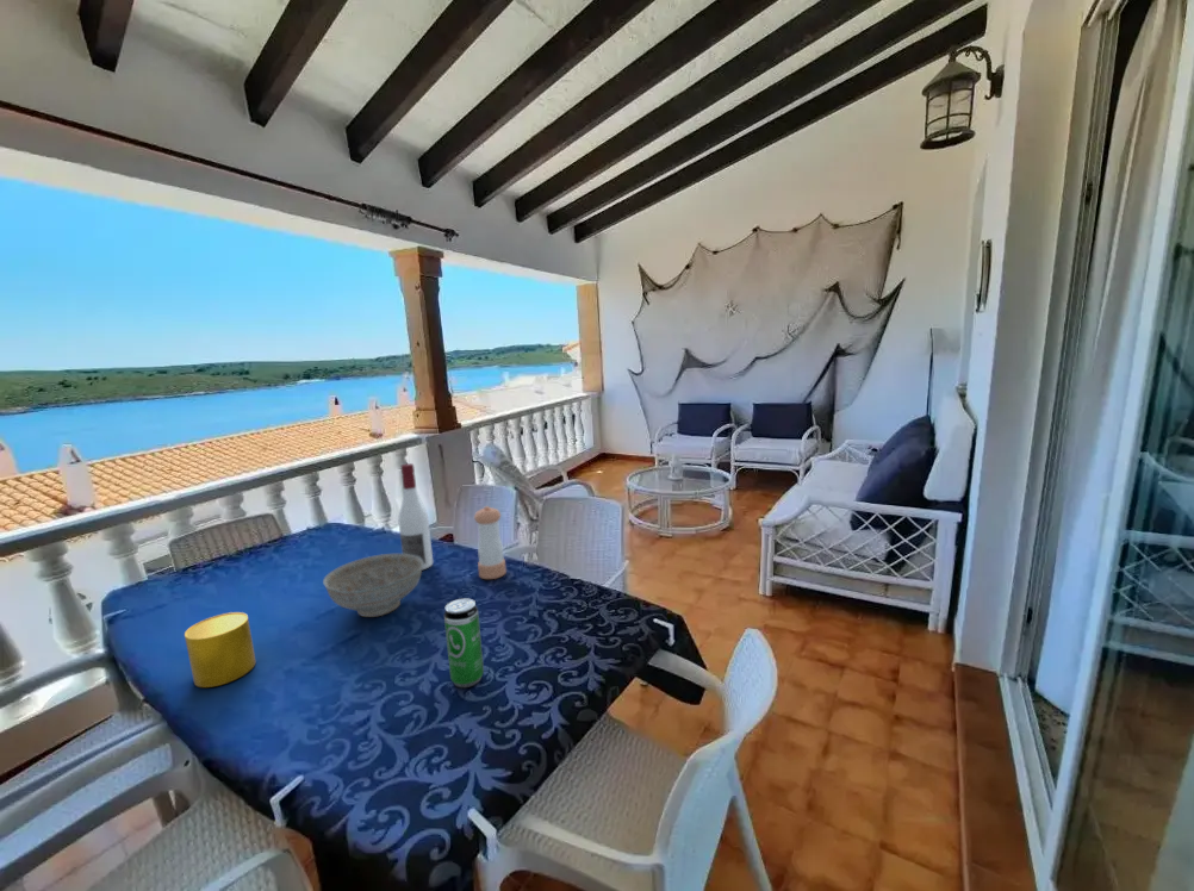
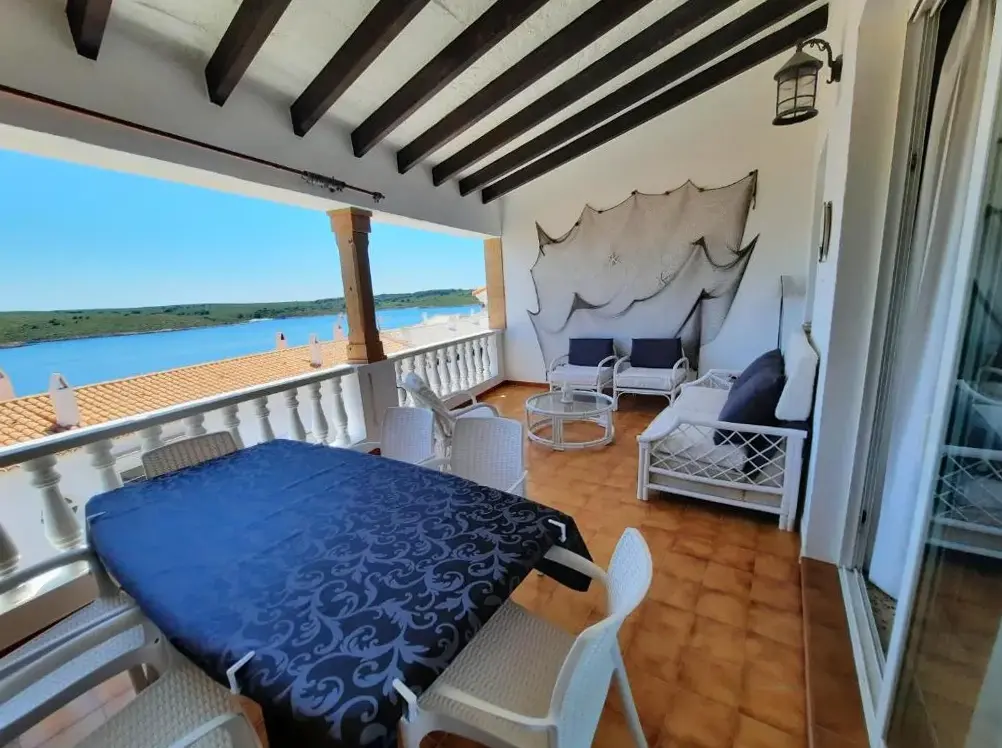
- pepper shaker (489, 540)
- alcohol (412, 516)
- beverage can (464, 642)
- cup (220, 648)
- decorative bowl (377, 588)
